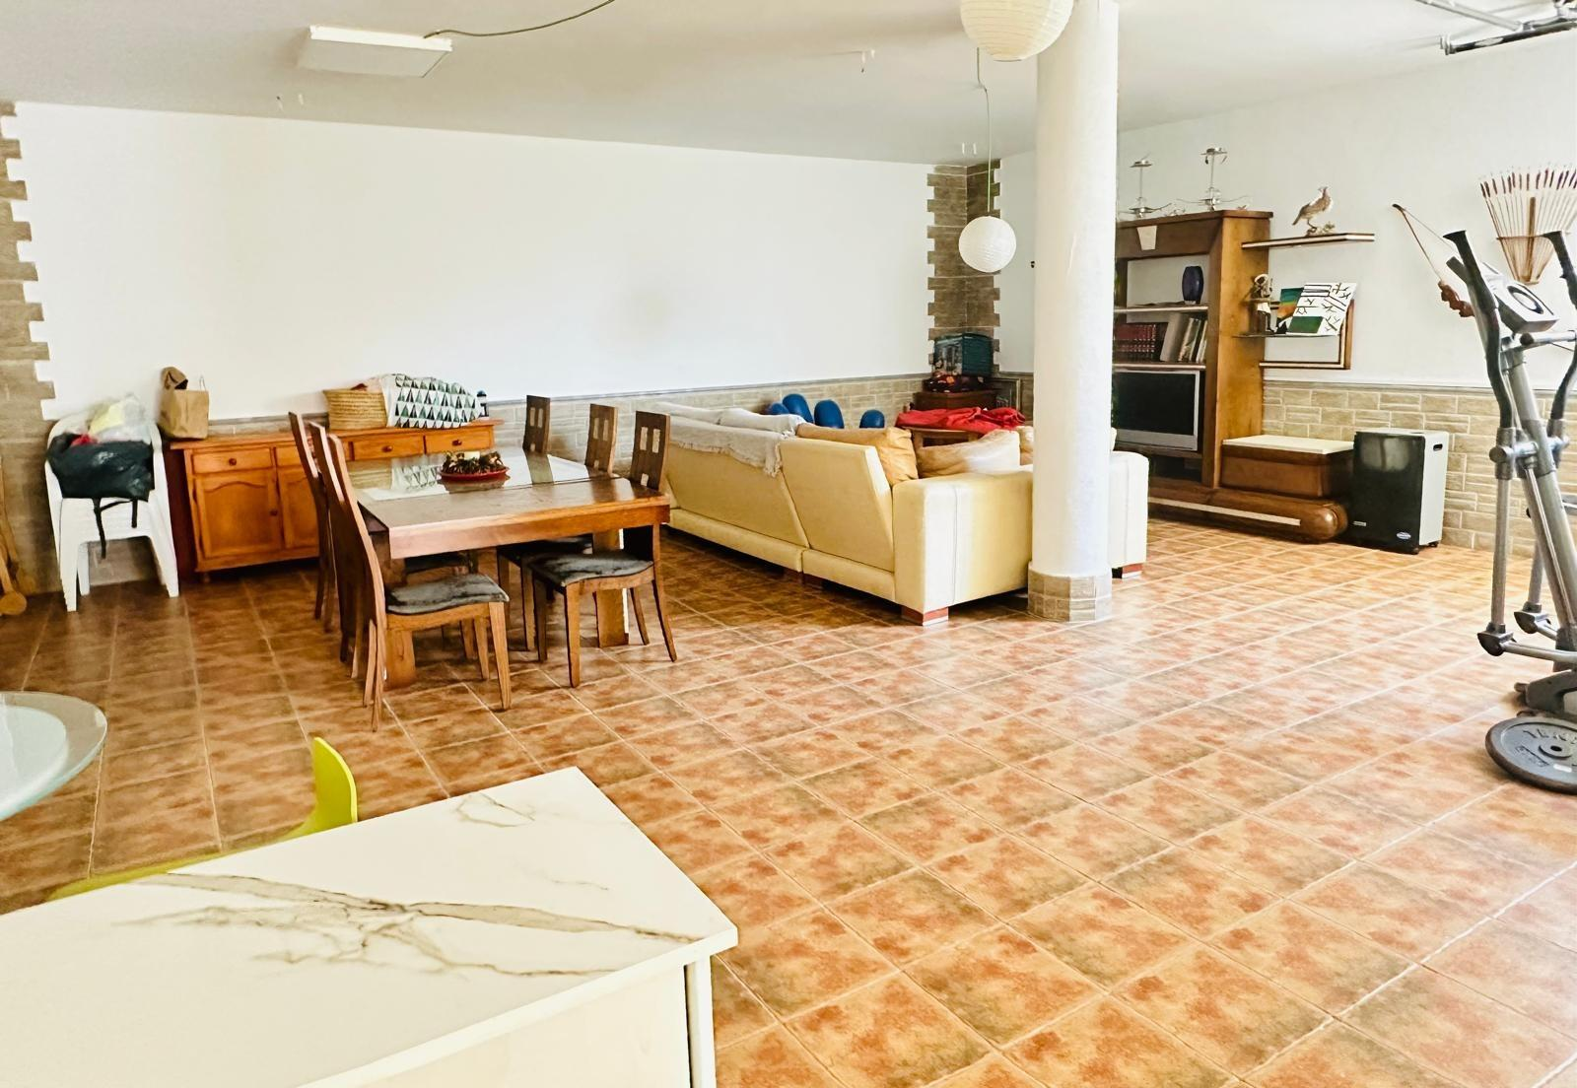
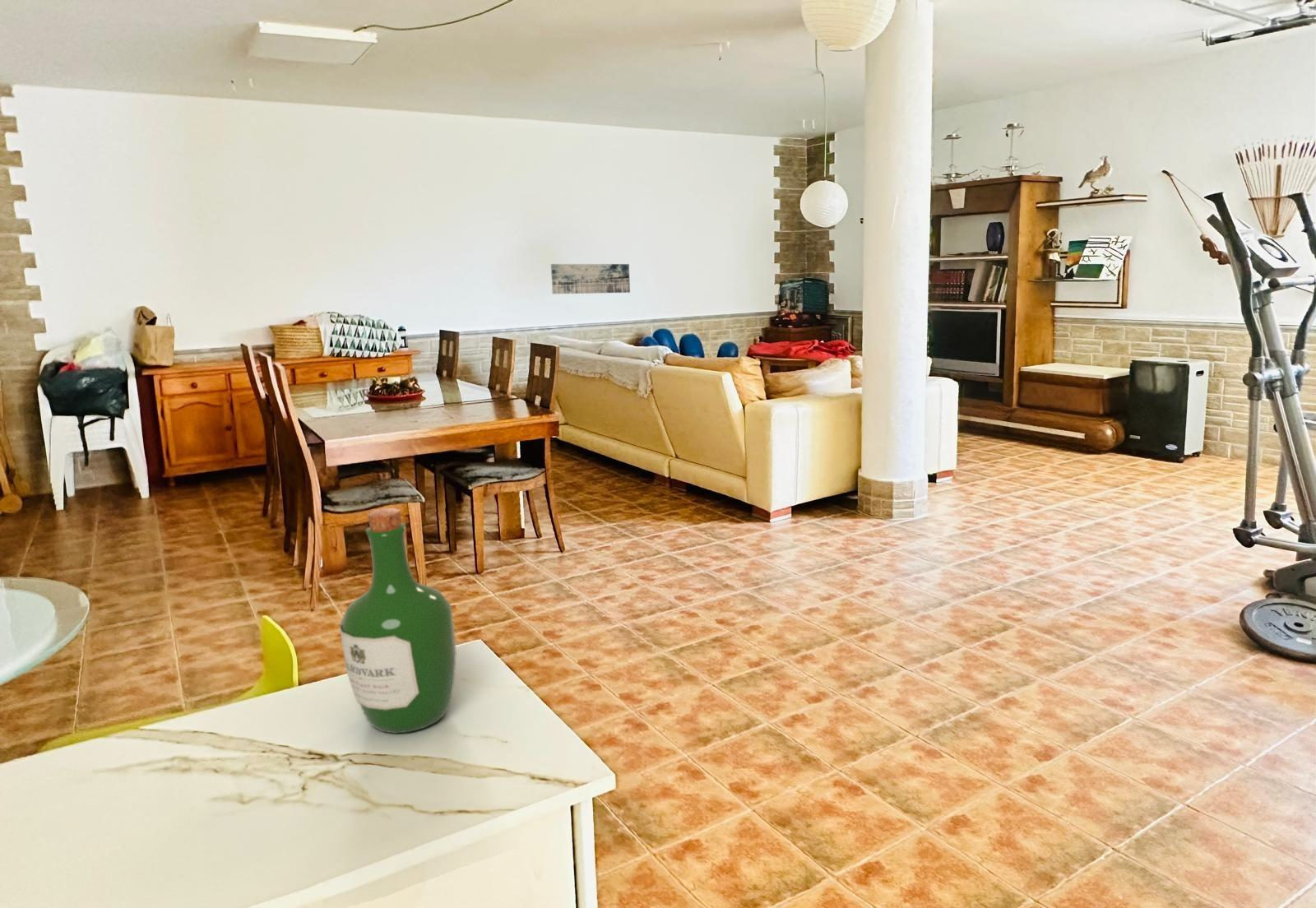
+ wine bottle (396, 614)
+ wall art (591, 278)
